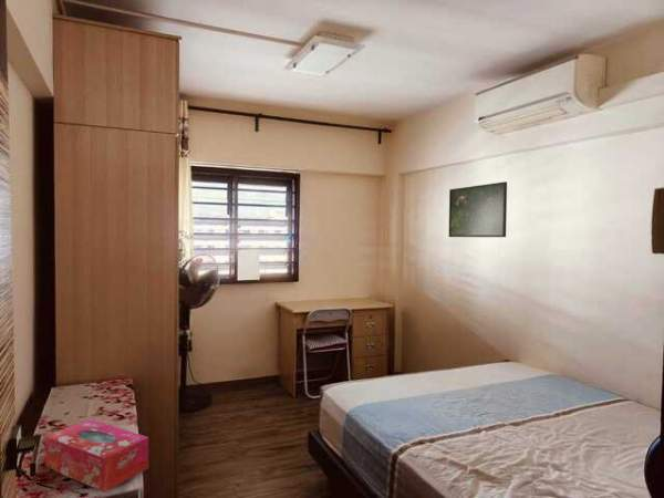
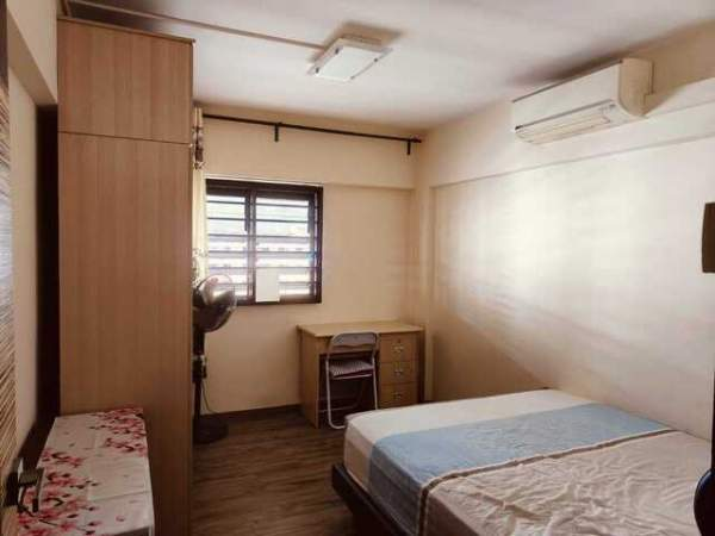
- tissue box (96, 452)
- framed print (475, 211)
